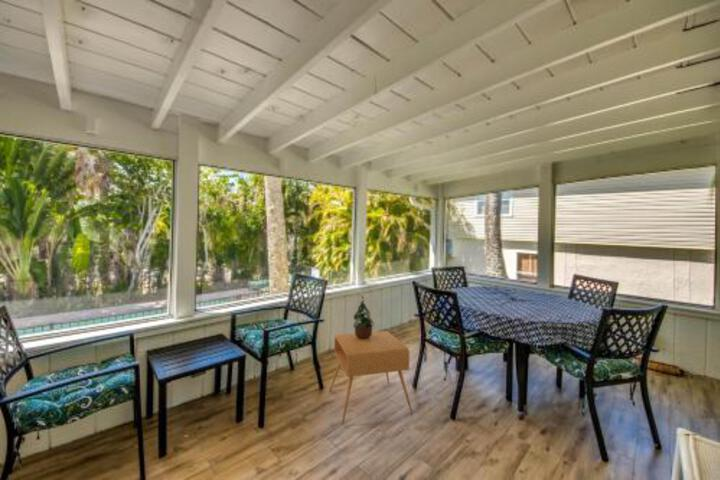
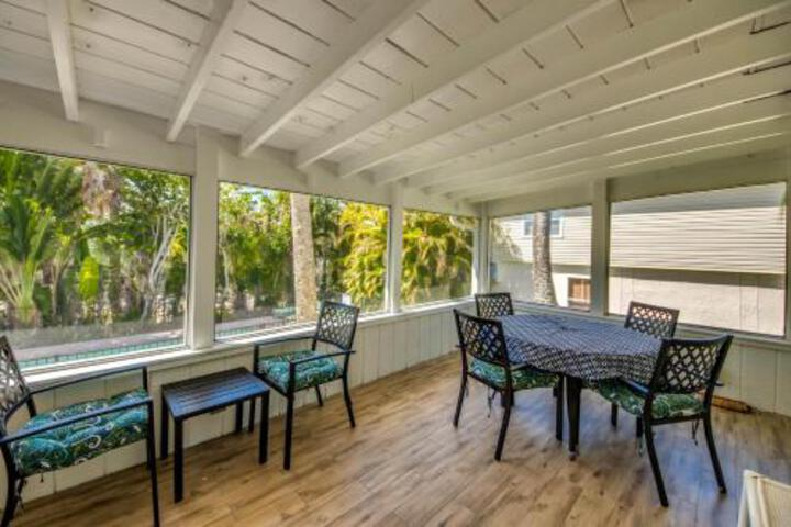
- side table (369, 371)
- potted plant (363, 315)
